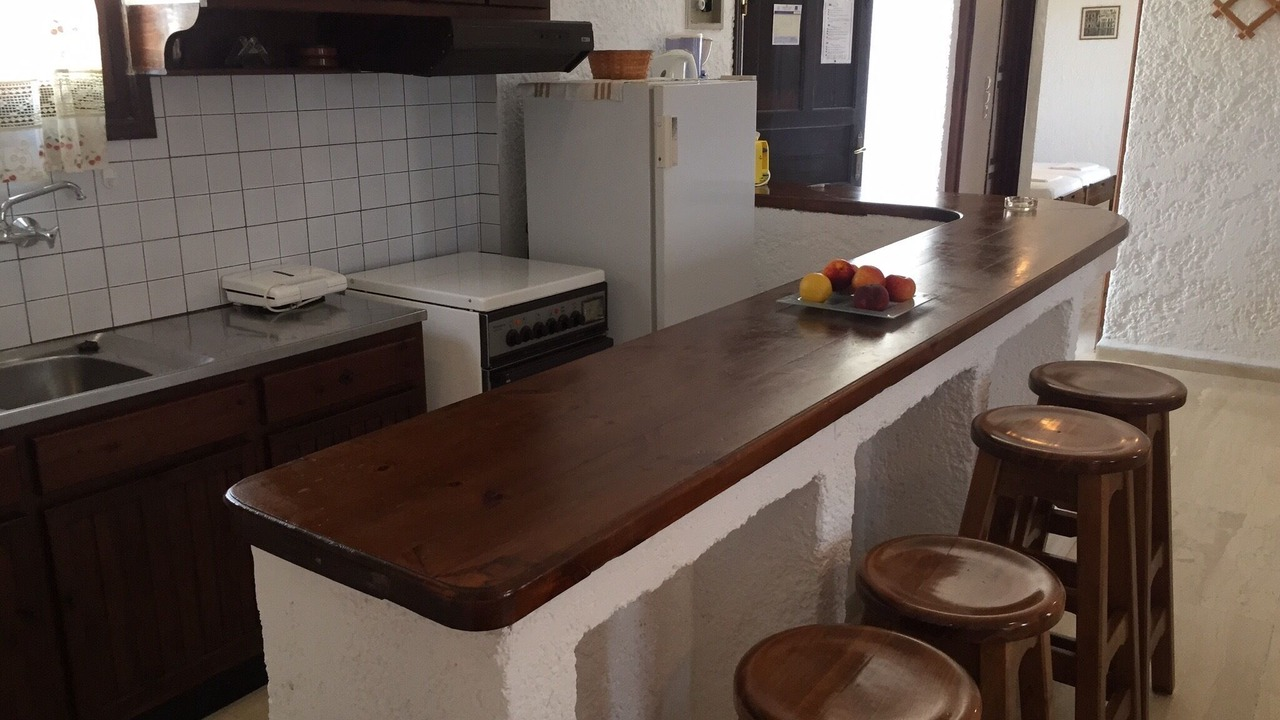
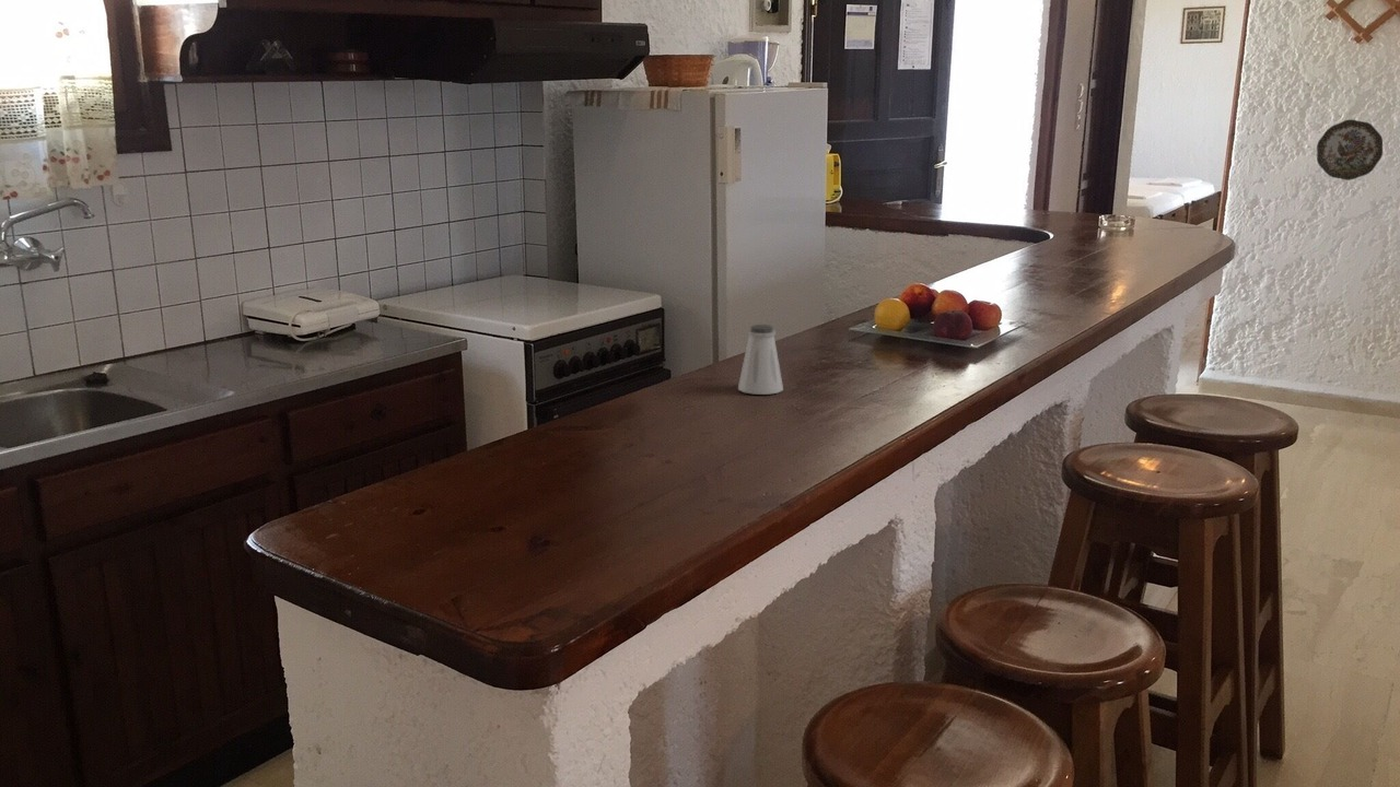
+ saltshaker (761, 357)
+ decorative plate (1350, 150)
